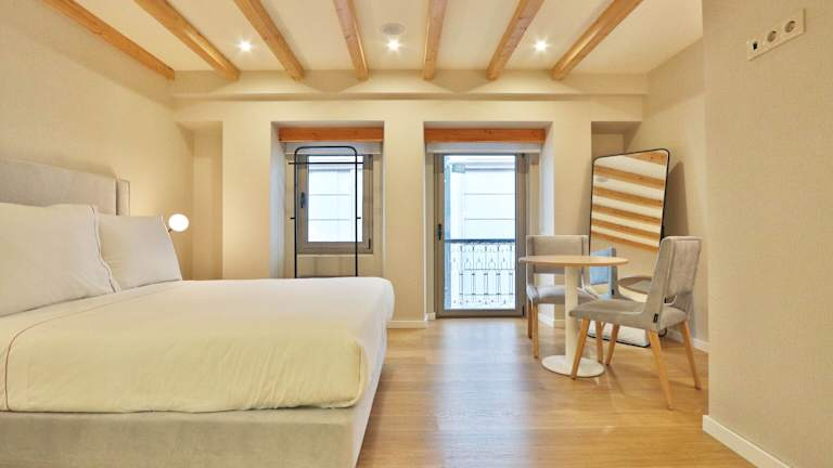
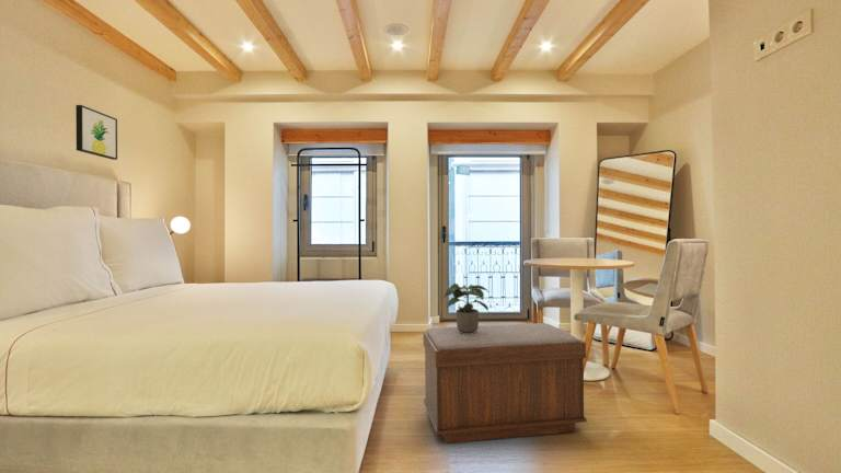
+ bench (499, 376)
+ potted plant (466, 307)
+ wall art (97, 134)
